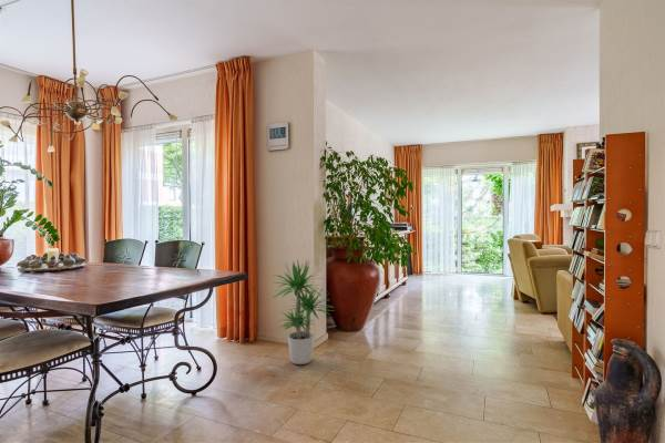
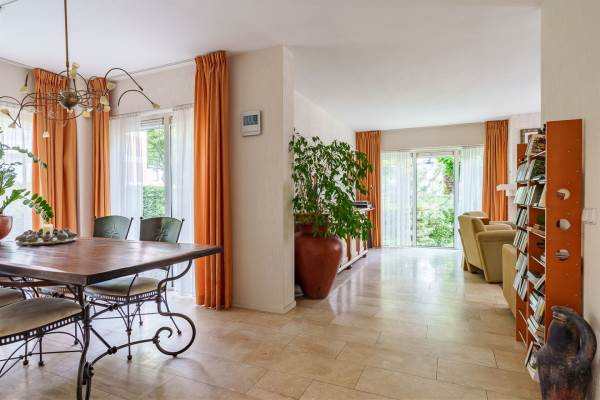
- potted plant (303, 309)
